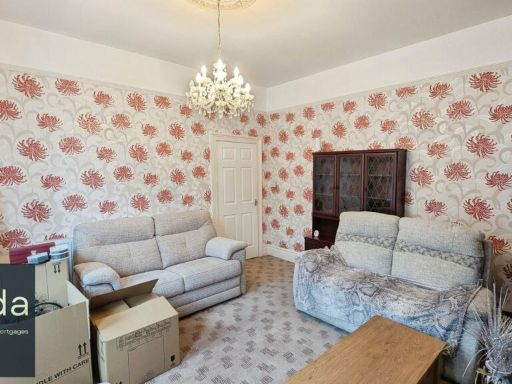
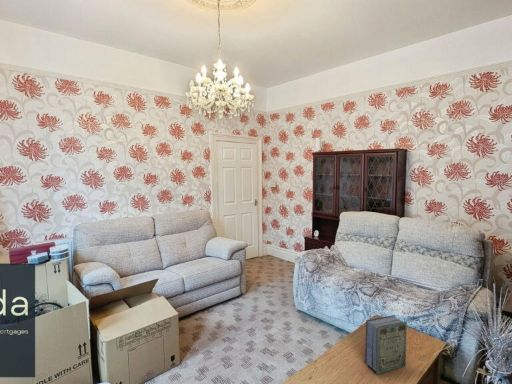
+ book (386, 343)
